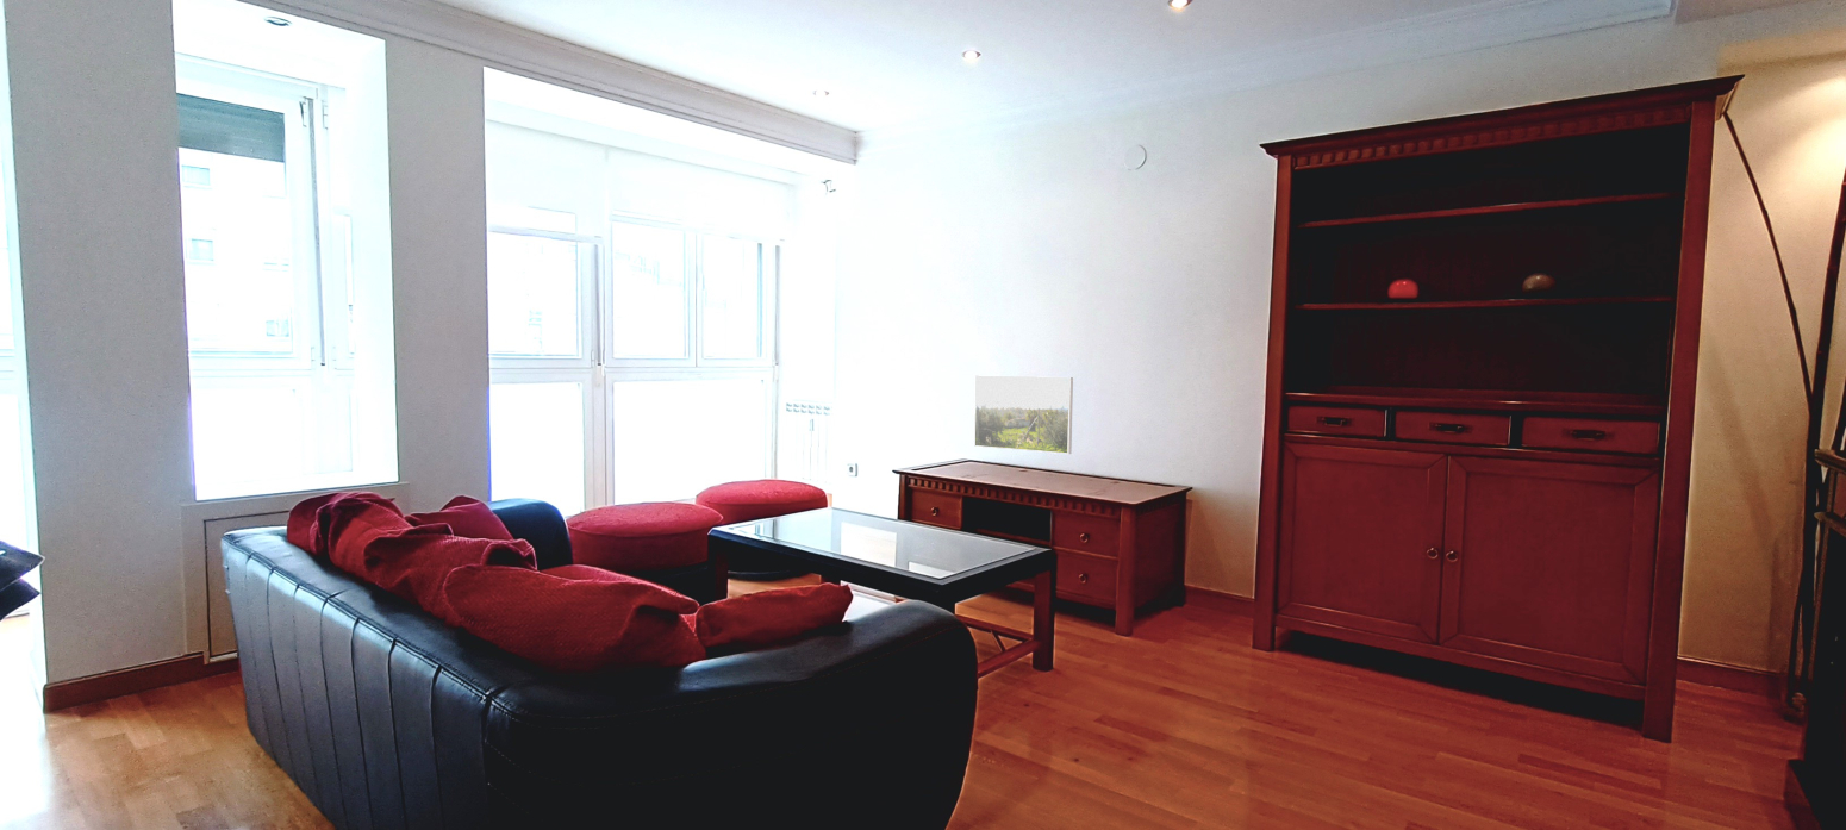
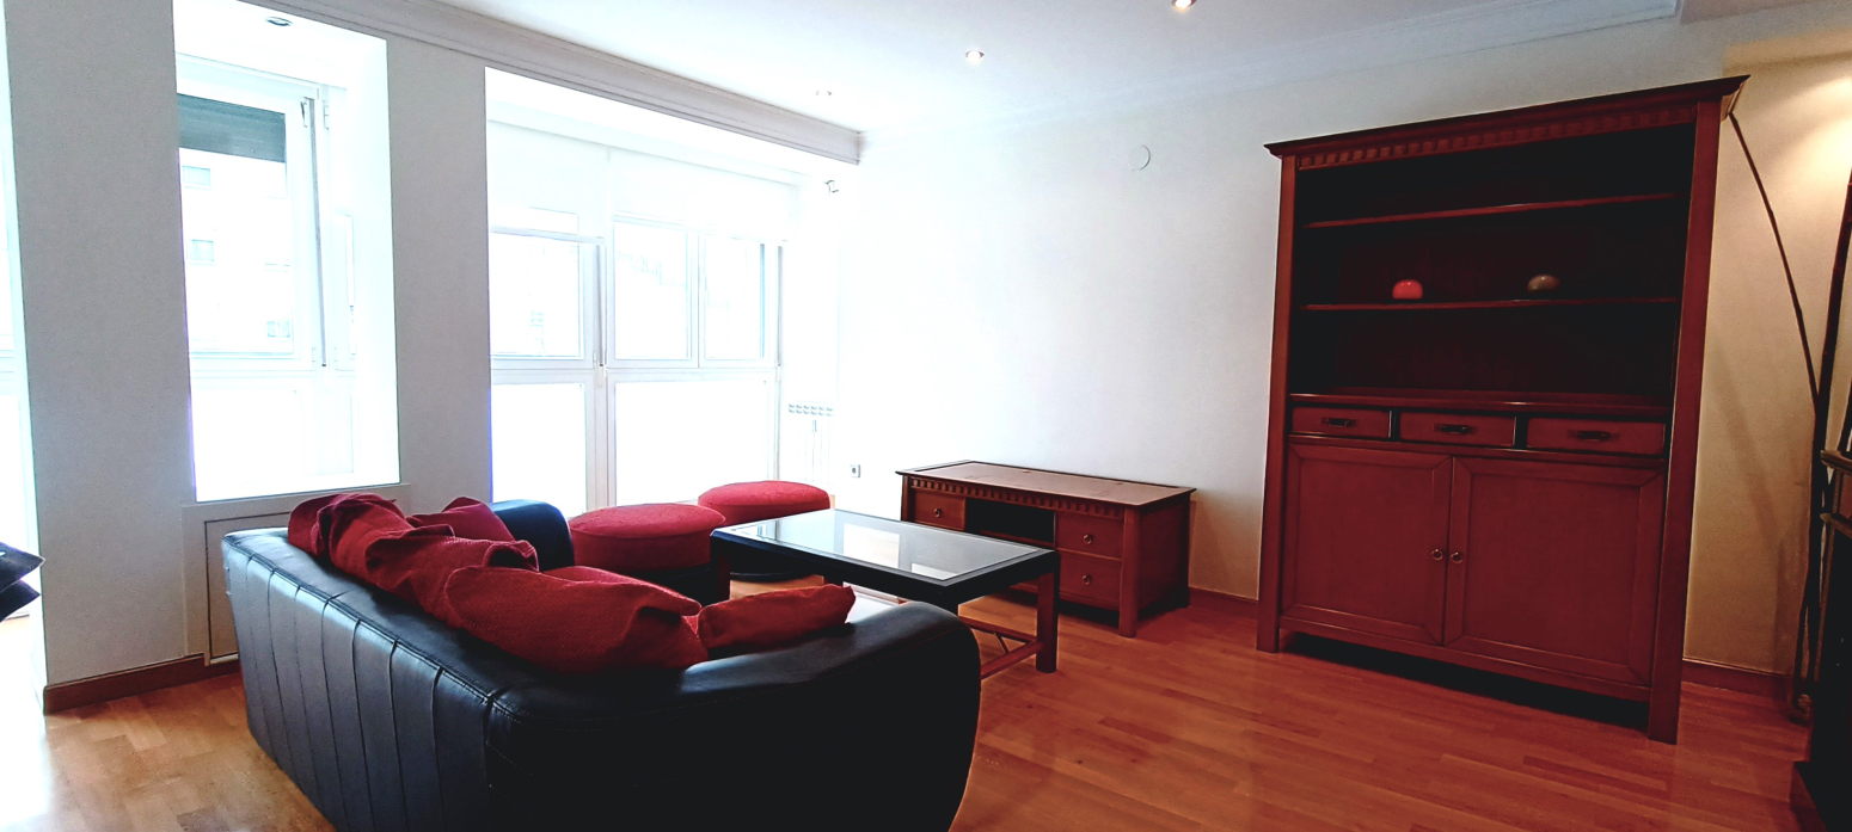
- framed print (1021, 413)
